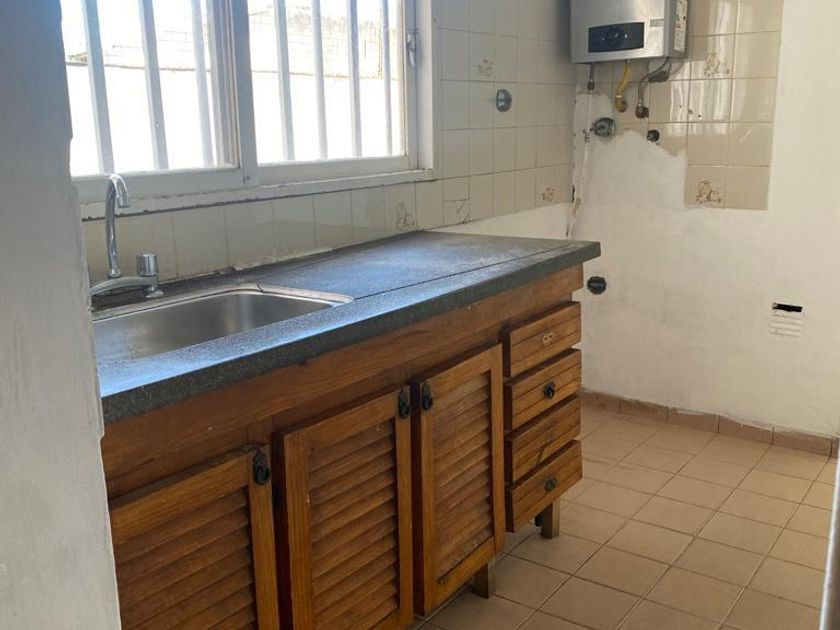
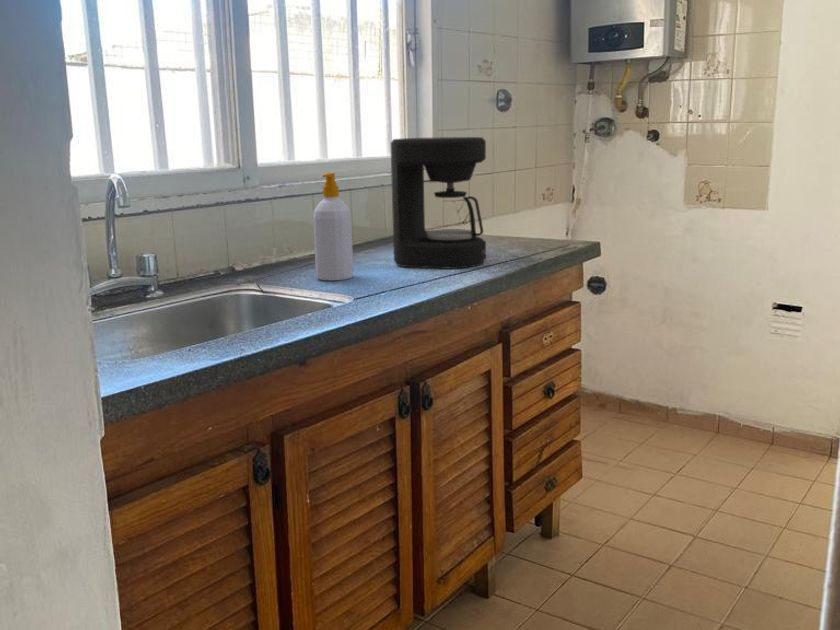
+ coffee maker (439, 197)
+ soap bottle (332, 225)
